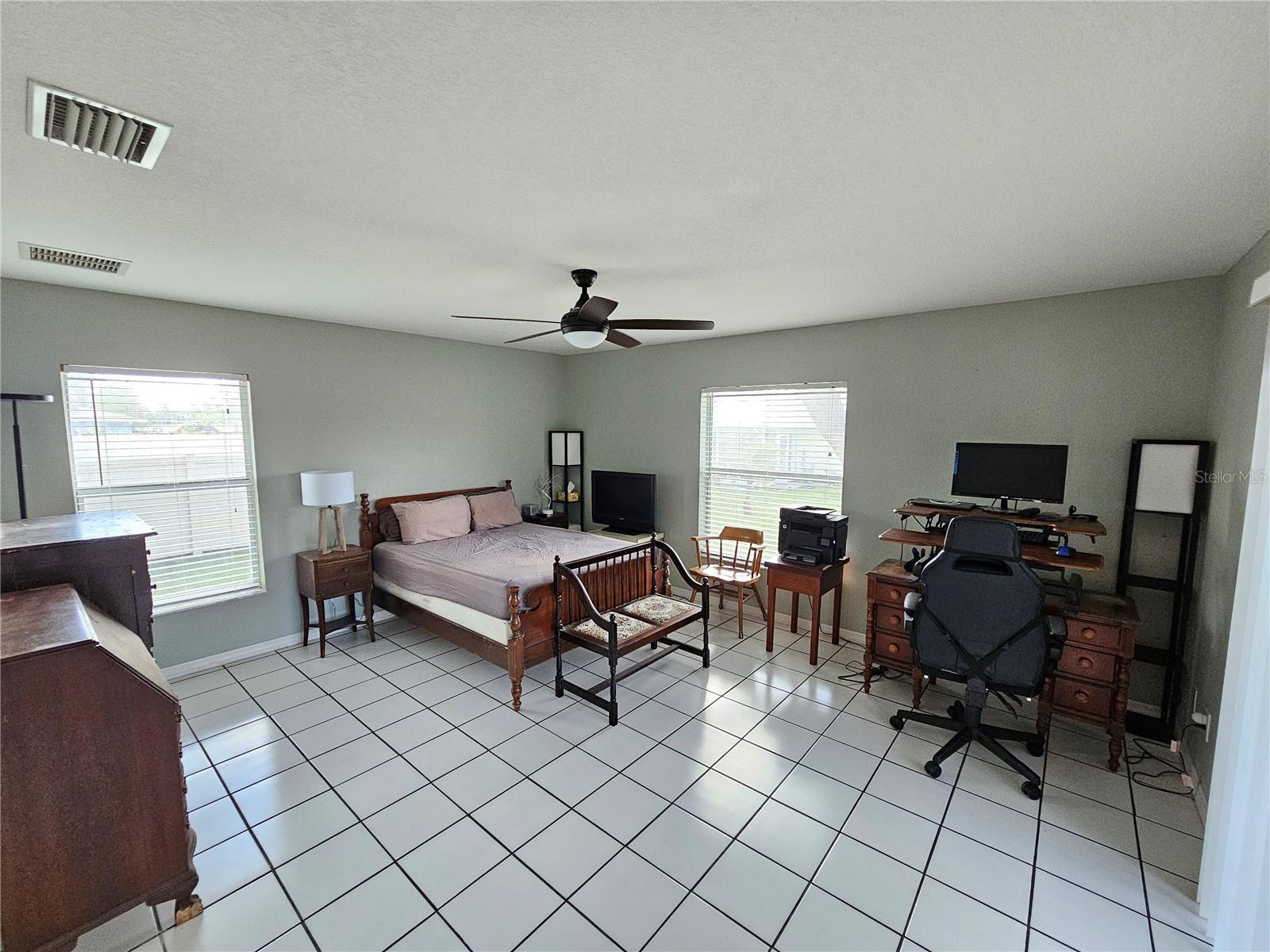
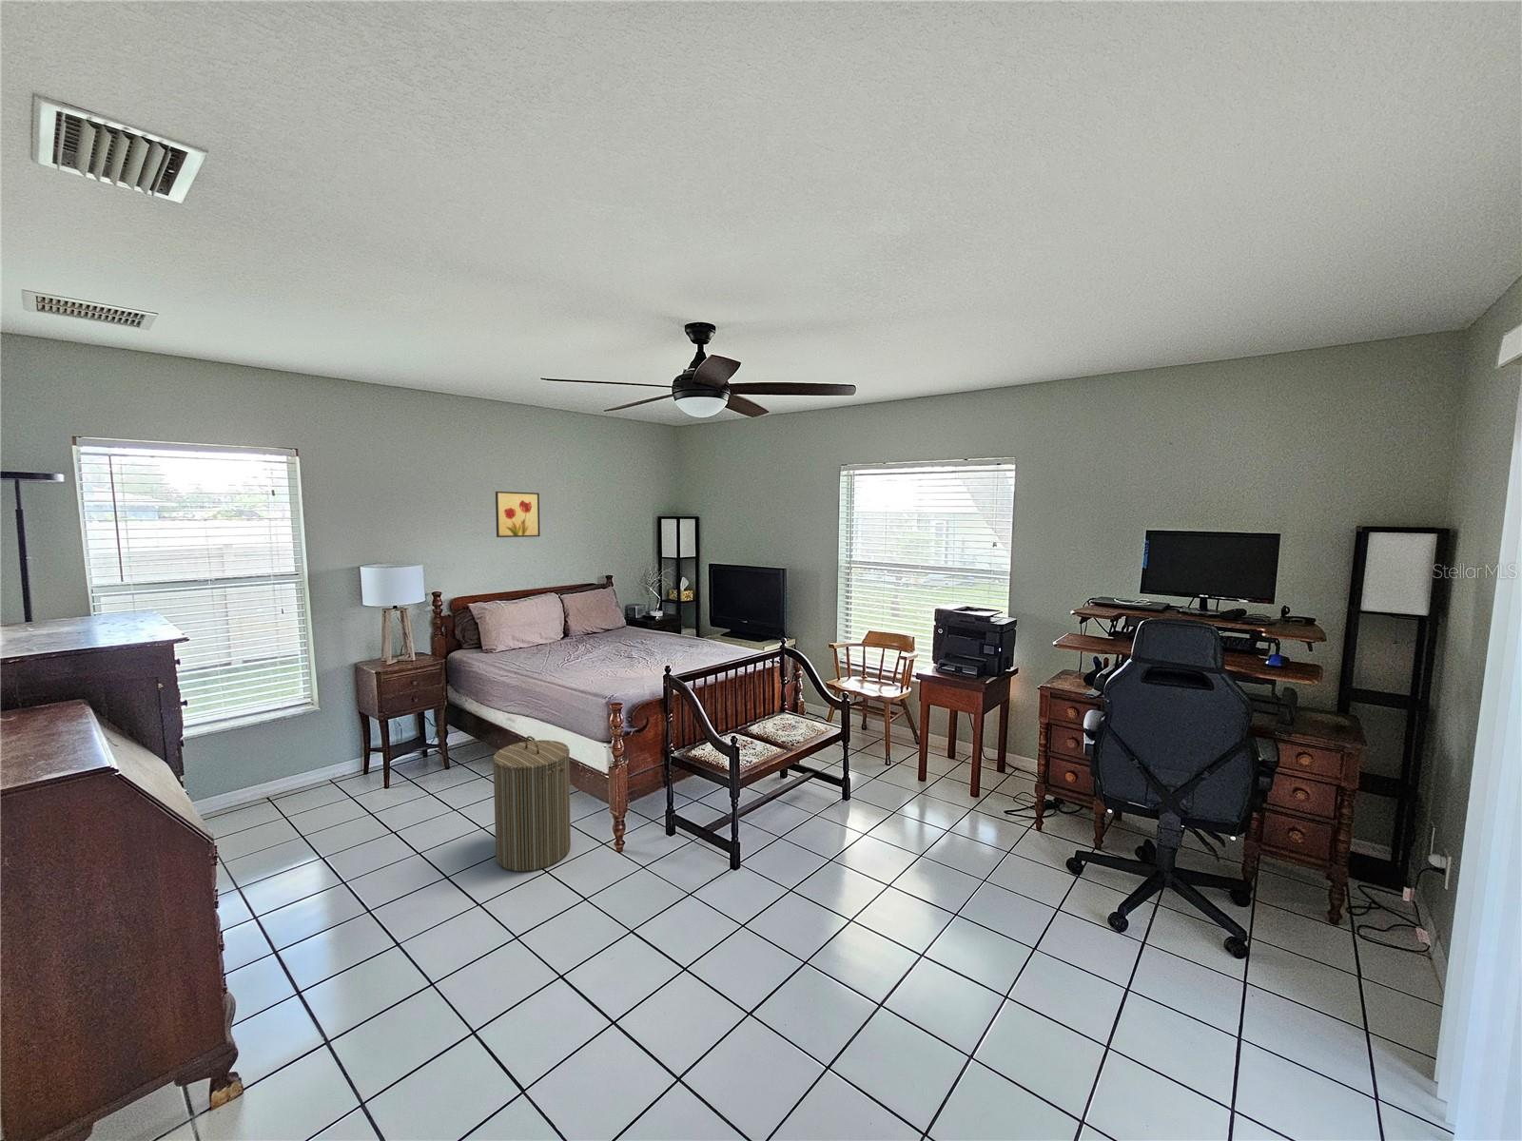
+ laundry hamper (532, 795)
+ wall art (518, 514)
